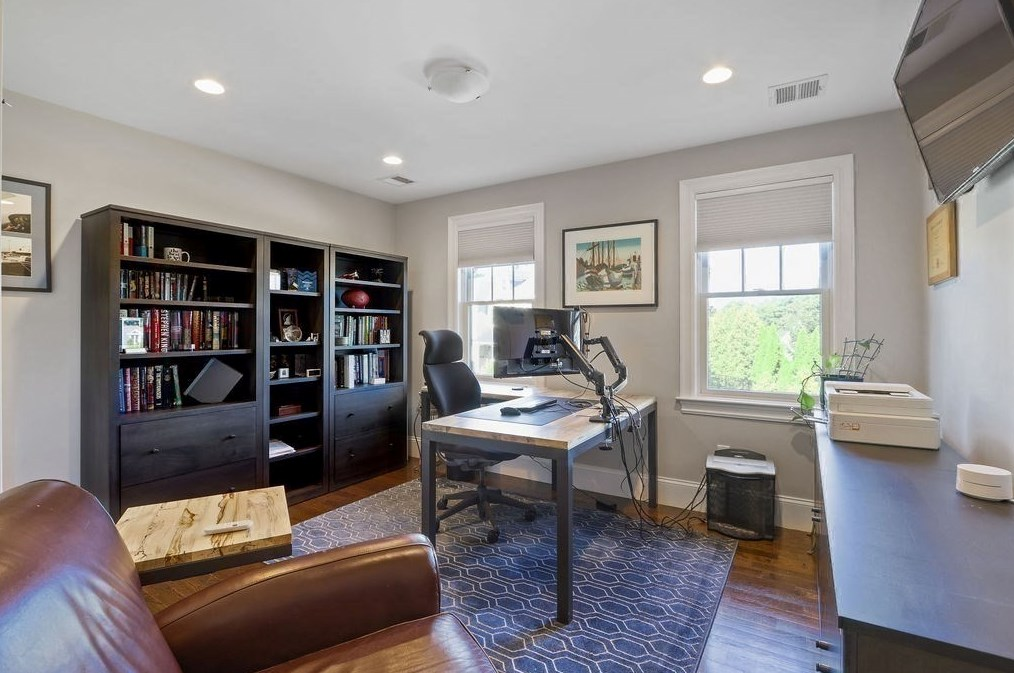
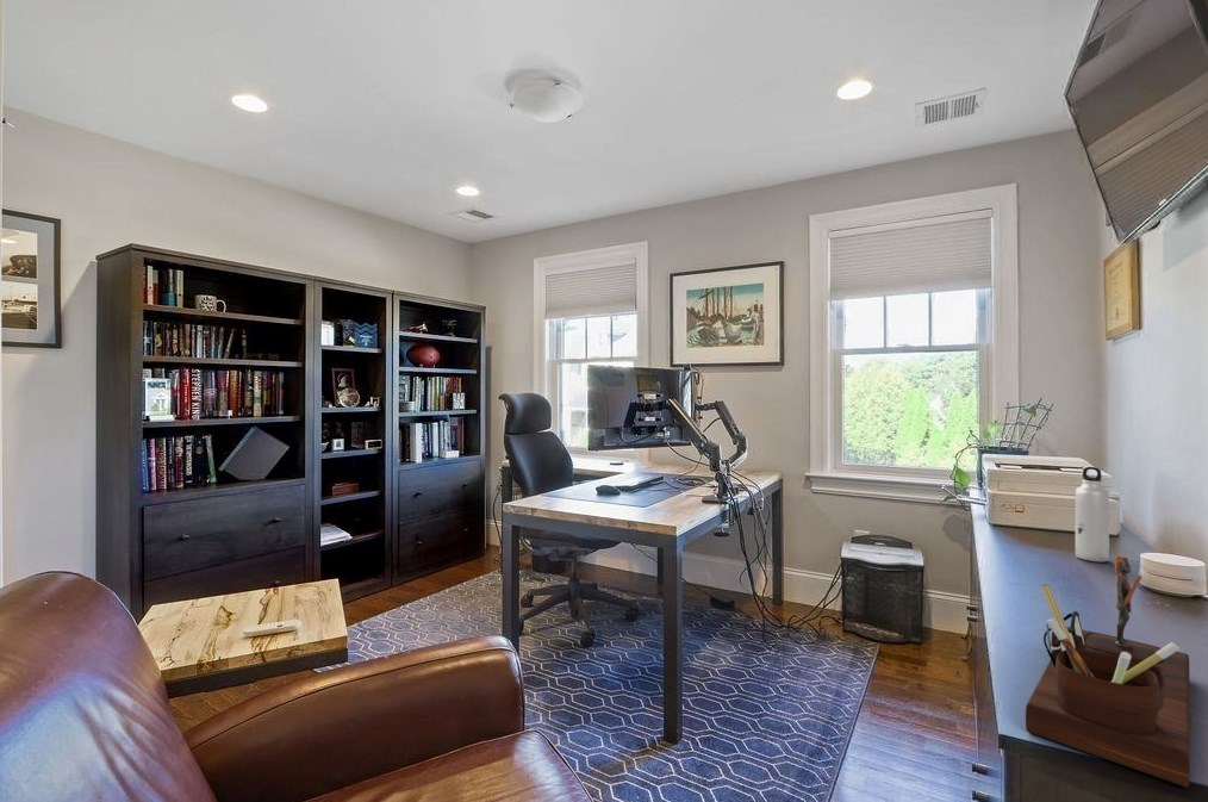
+ water bottle (1091, 512)
+ desk organizer (1110, 640)
